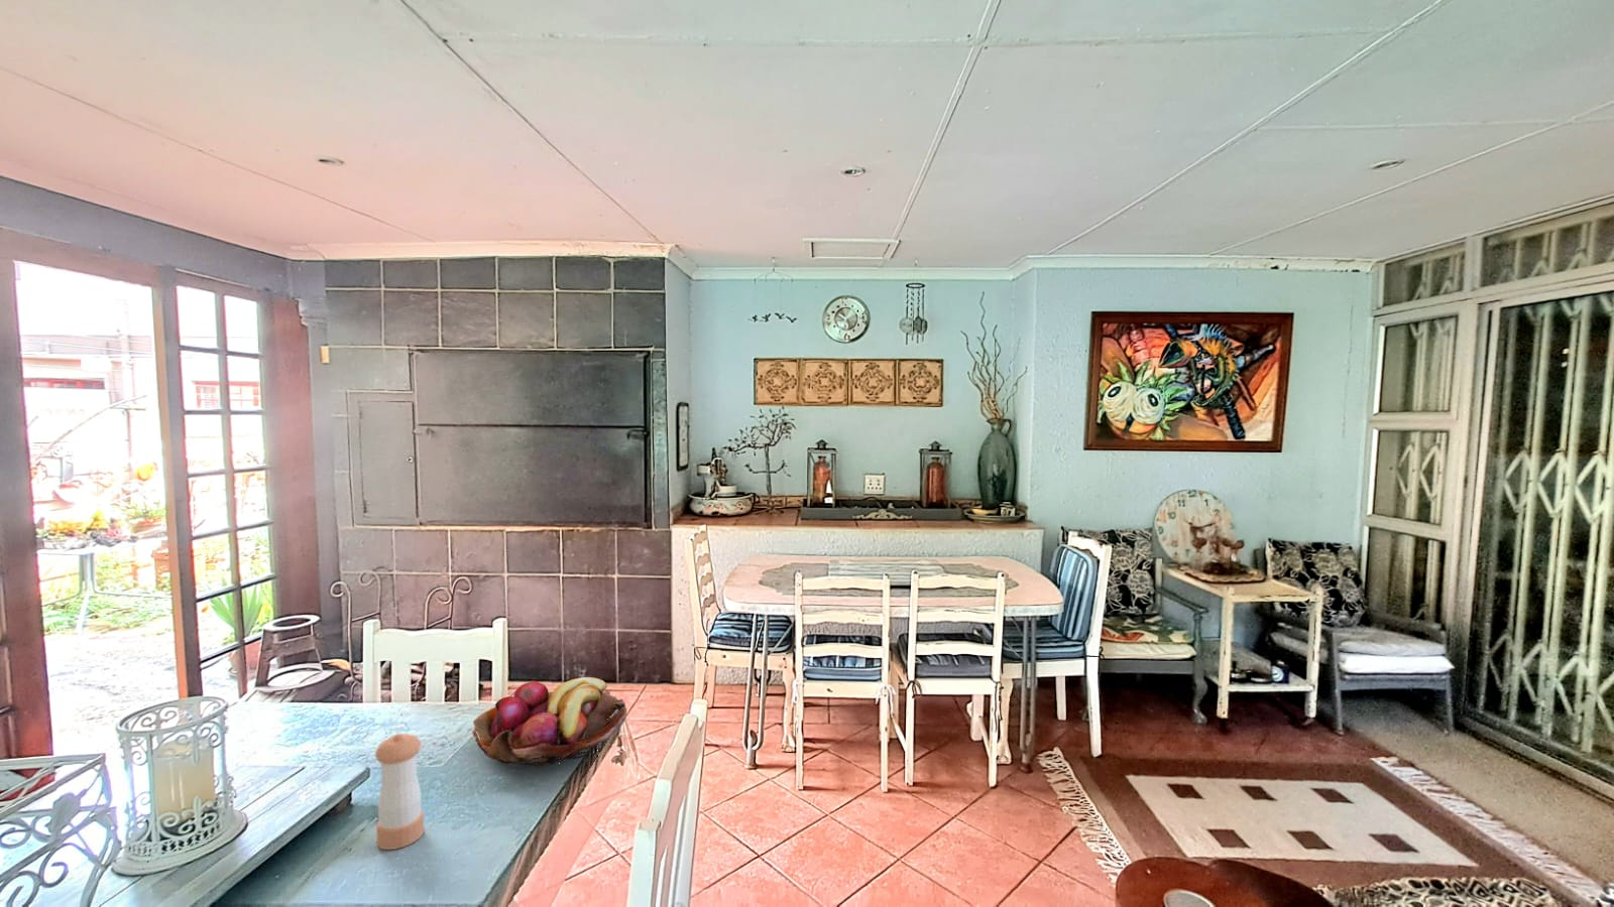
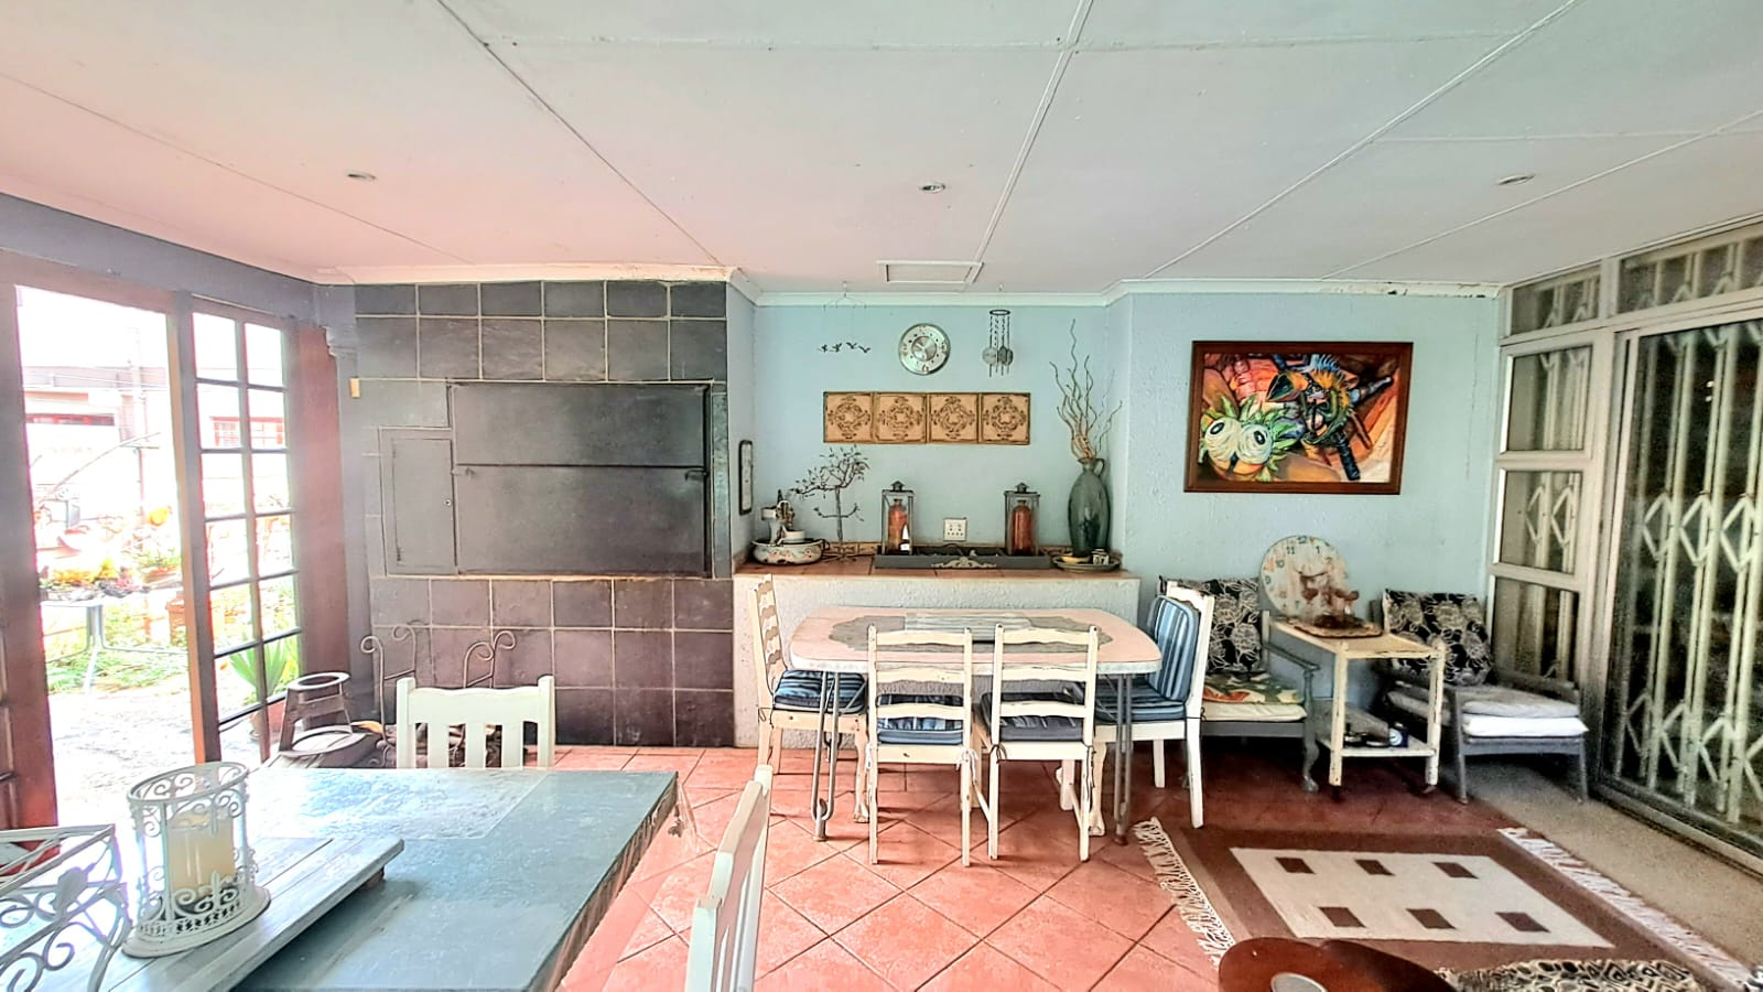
- fruit basket (554, 715)
- pepper shaker (399, 785)
